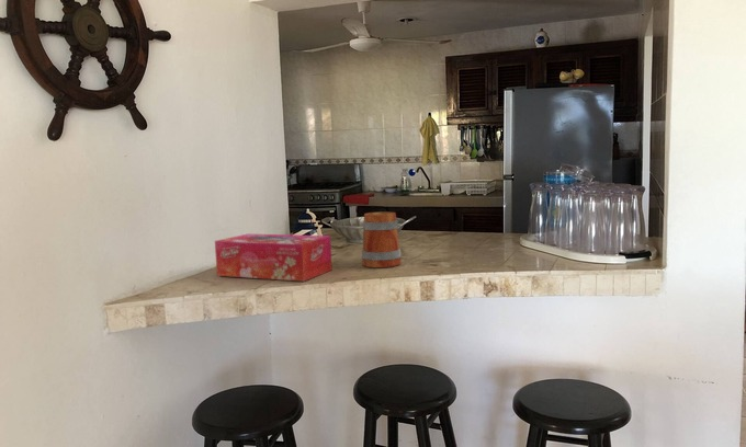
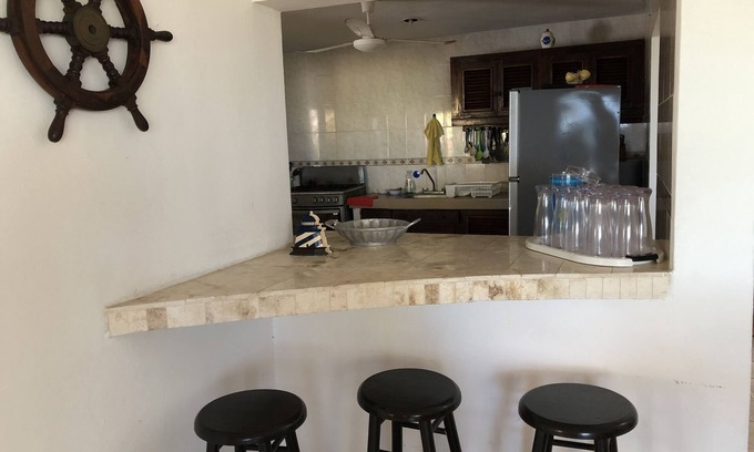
- tissue box (273, 255)
- mug (380, 238)
